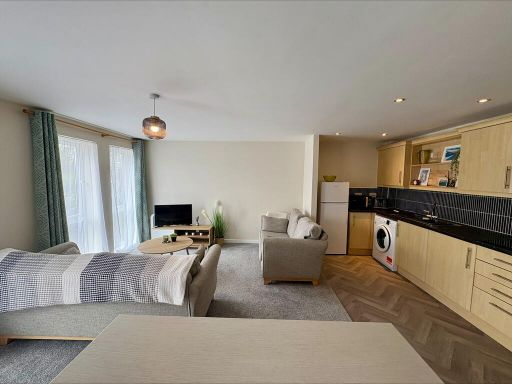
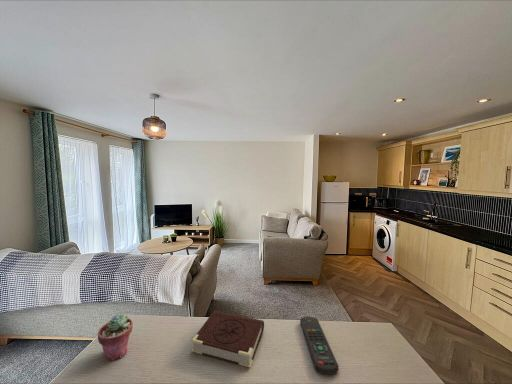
+ remote control (316, 340)
+ potted succulent (116, 334)
+ book (230, 333)
